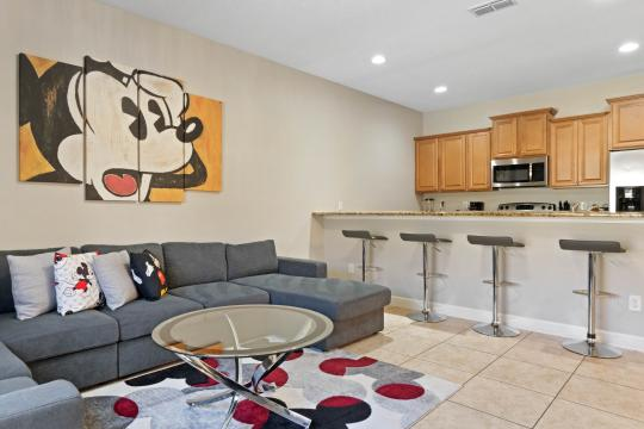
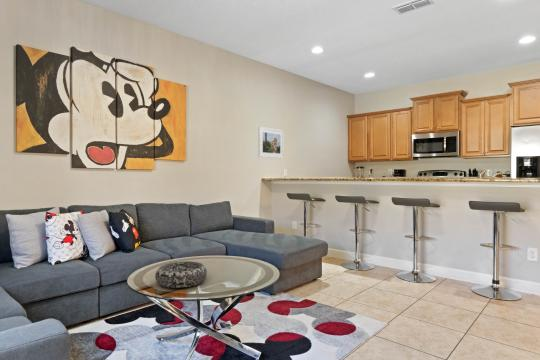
+ decorative bowl (181, 274)
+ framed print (271, 143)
